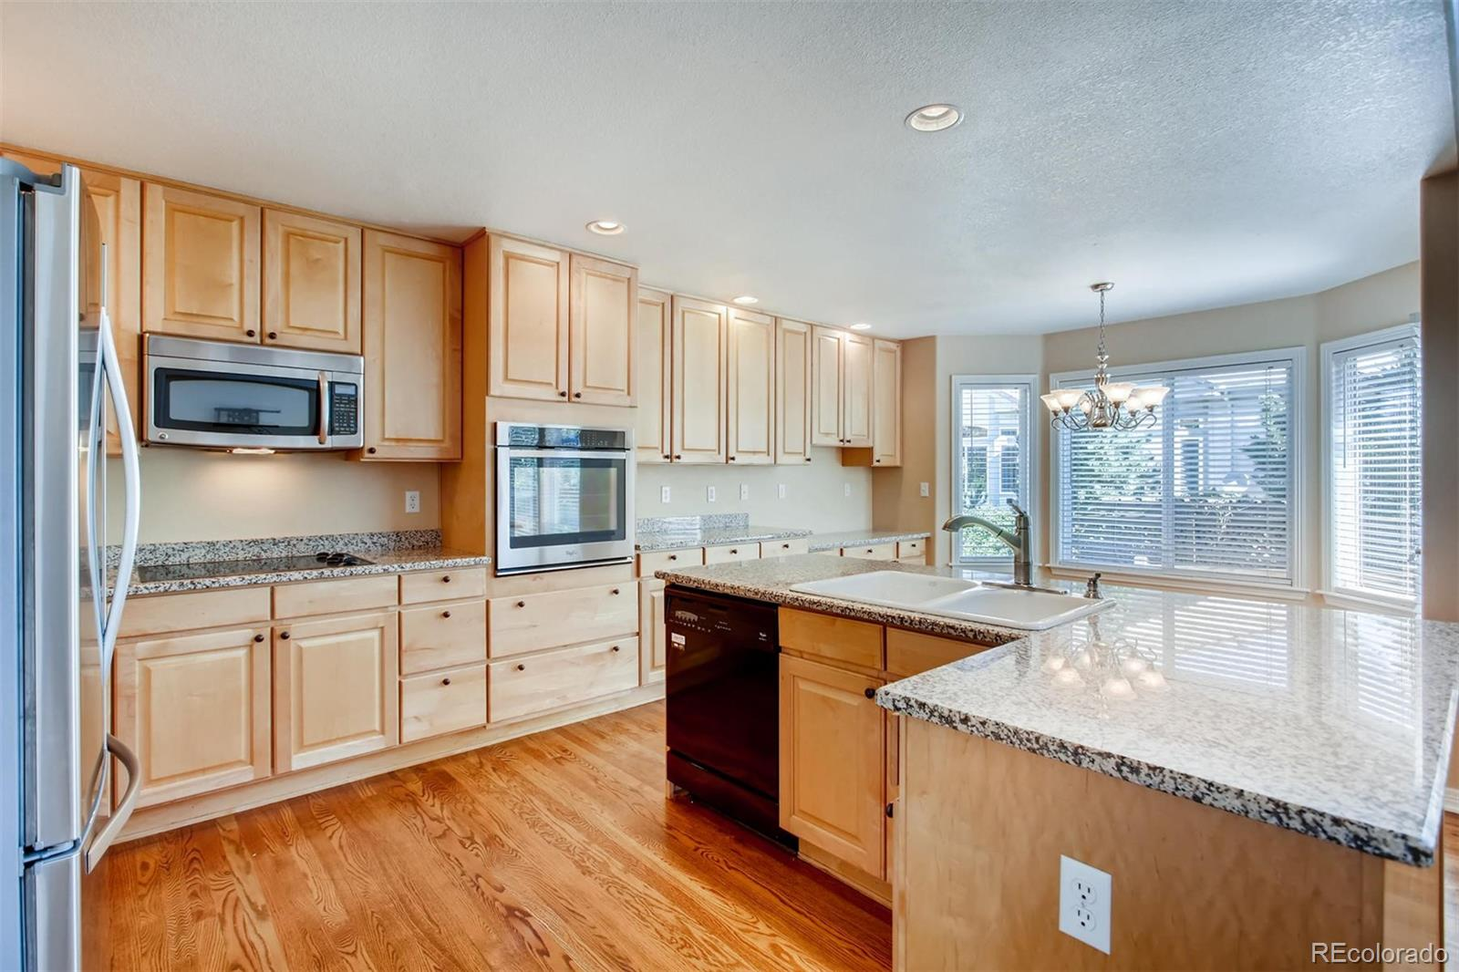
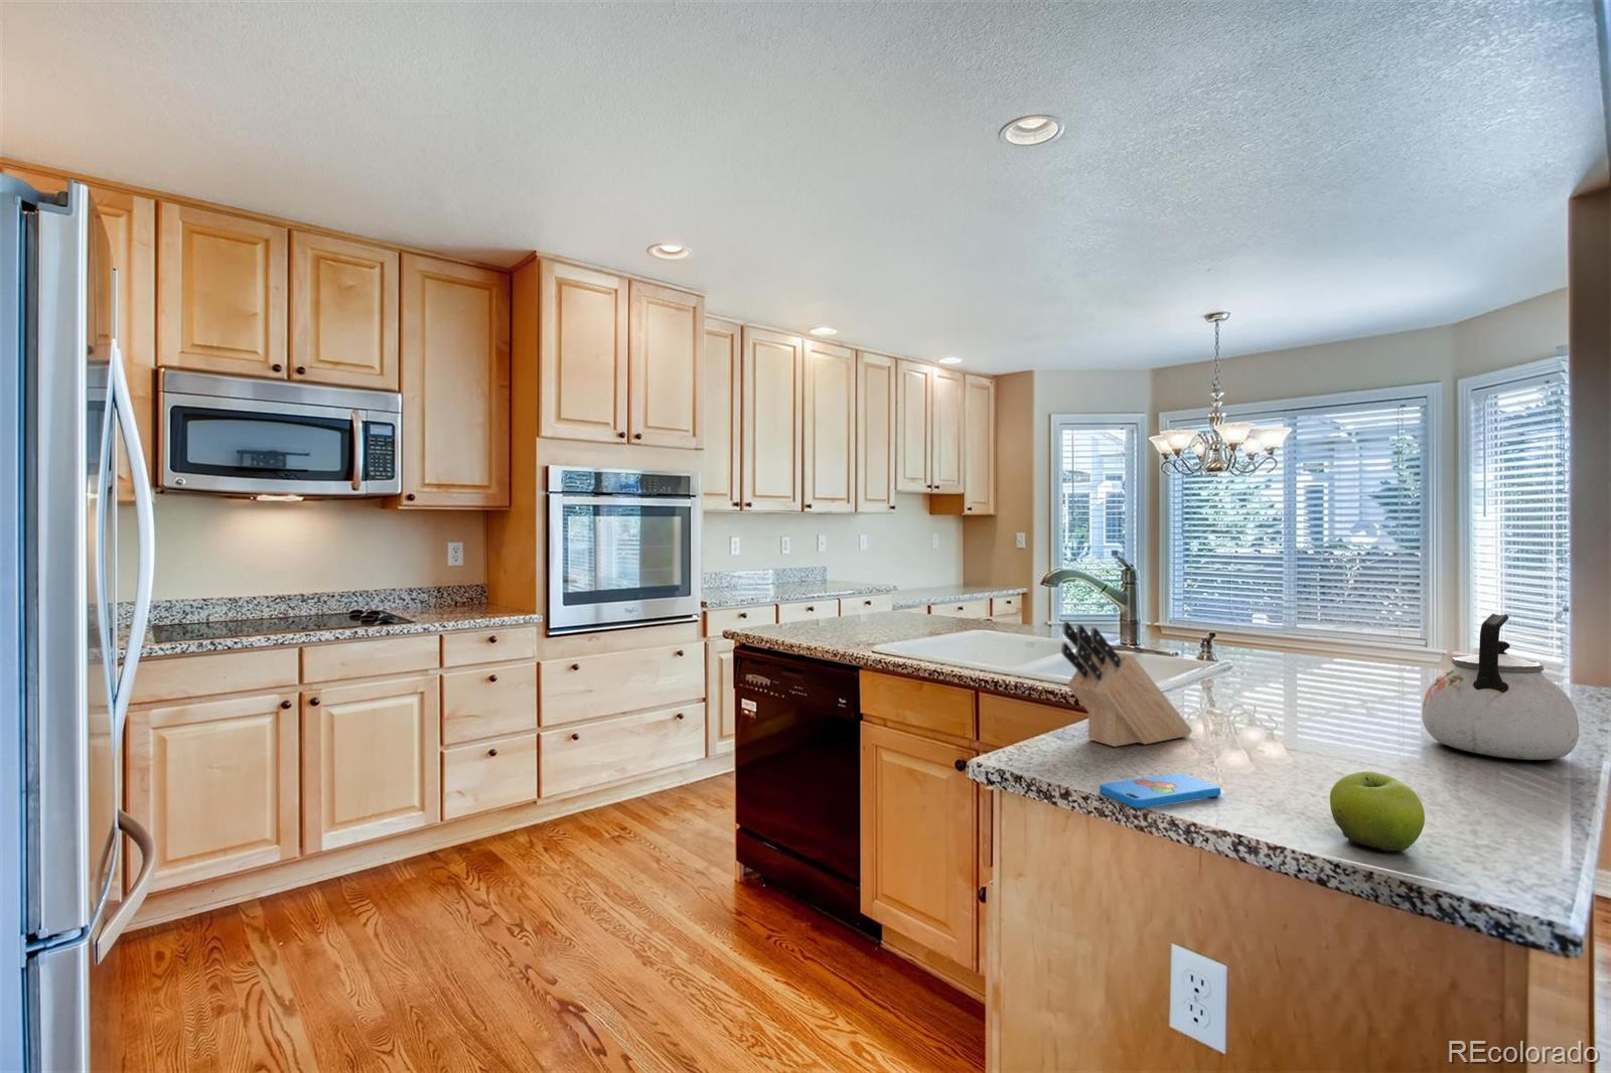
+ smartphone (1159, 789)
+ knife block (1122, 679)
+ fruit (1375, 810)
+ kettle (1496, 683)
